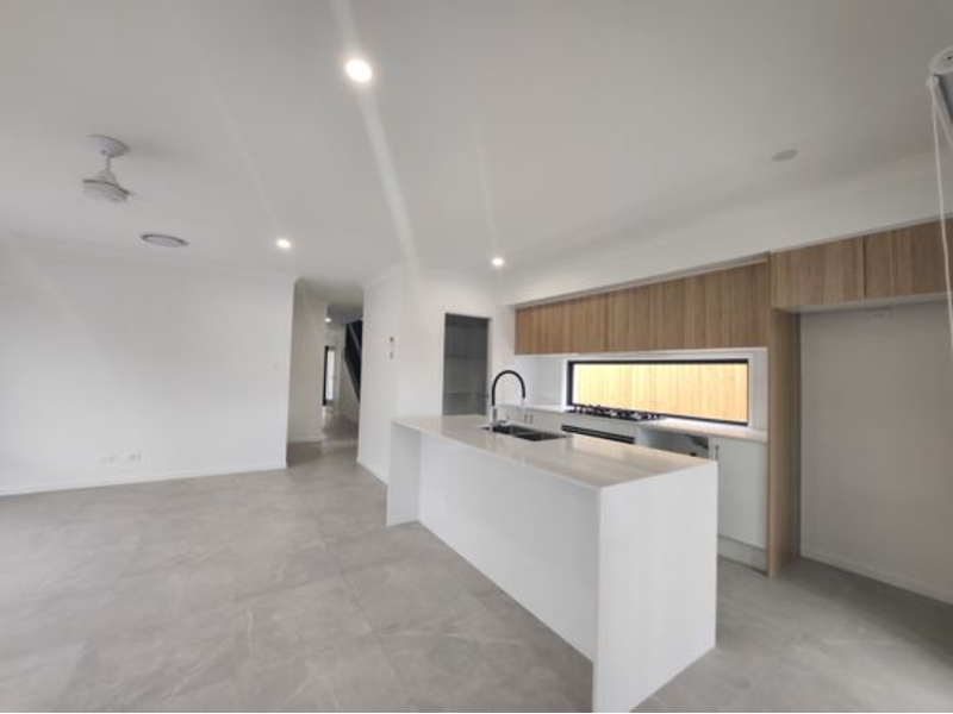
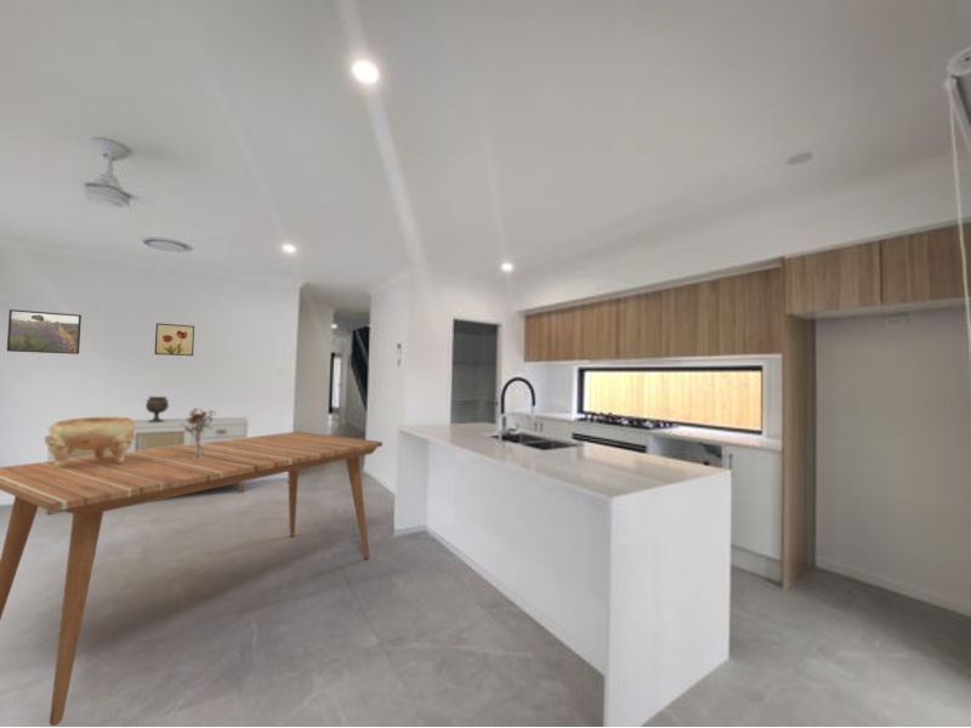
+ decorative bowl (90, 440)
+ bouquet (199, 433)
+ goblet (157, 409)
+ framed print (45, 332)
+ dining table (211, 488)
+ sideboard (157, 448)
+ wall art (175, 340)
